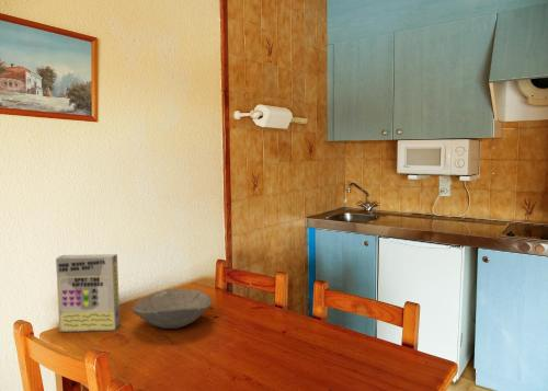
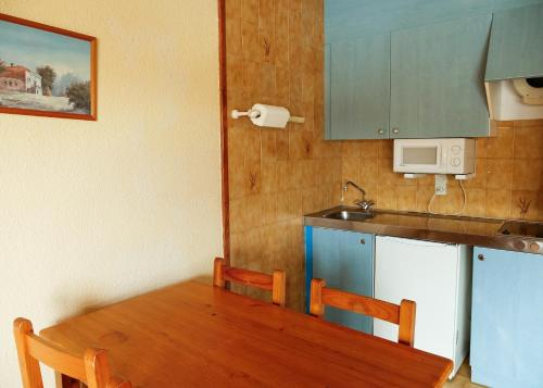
- cereal box (89, 291)
- bowl (173, 311)
